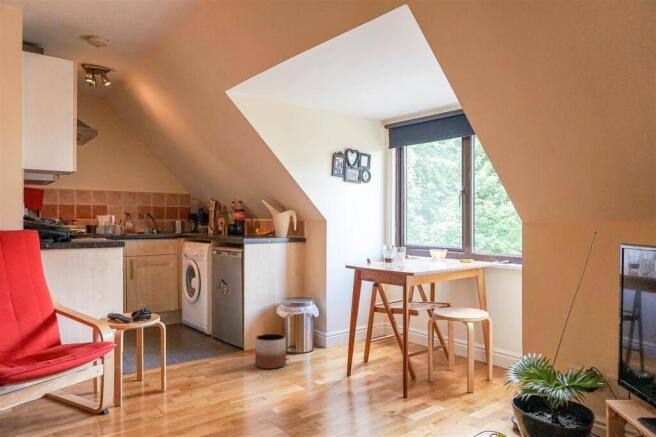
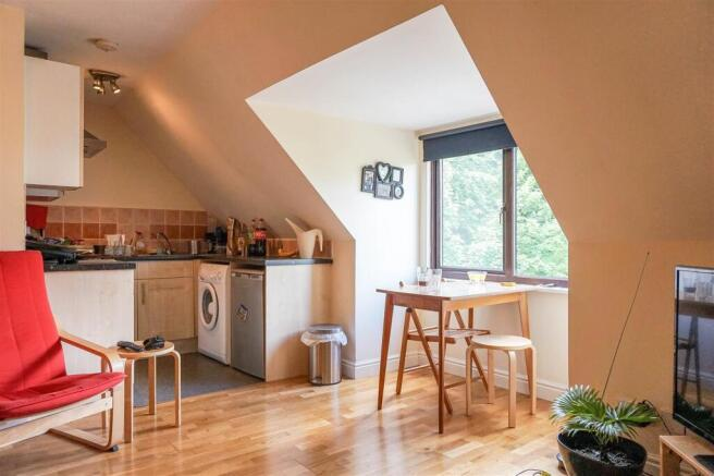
- planter (270, 350)
